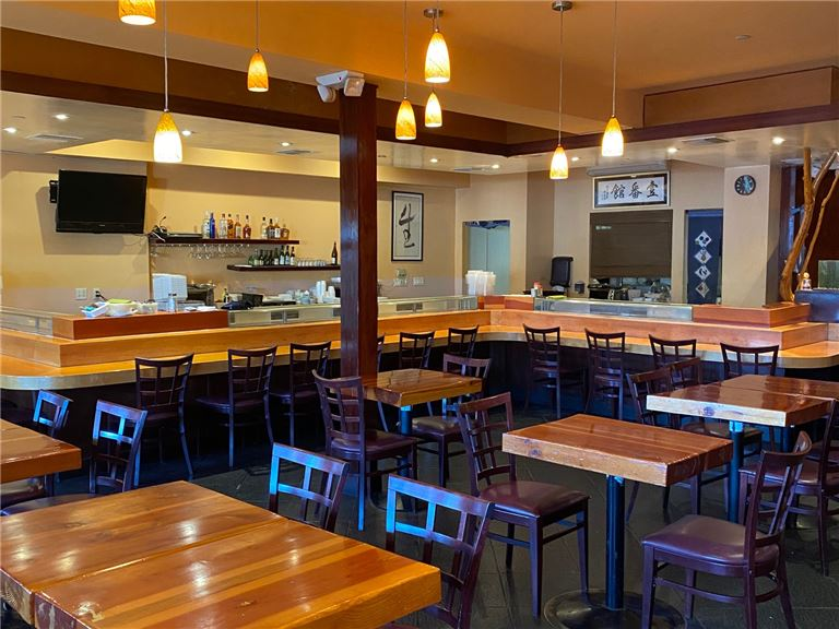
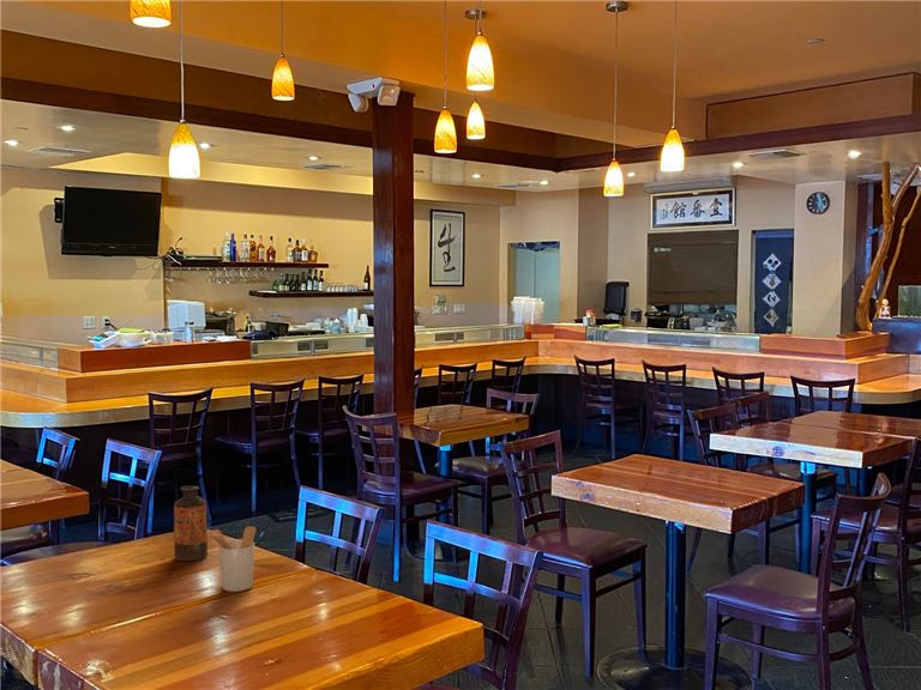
+ utensil holder (230, 557)
+ bottle (189, 521)
